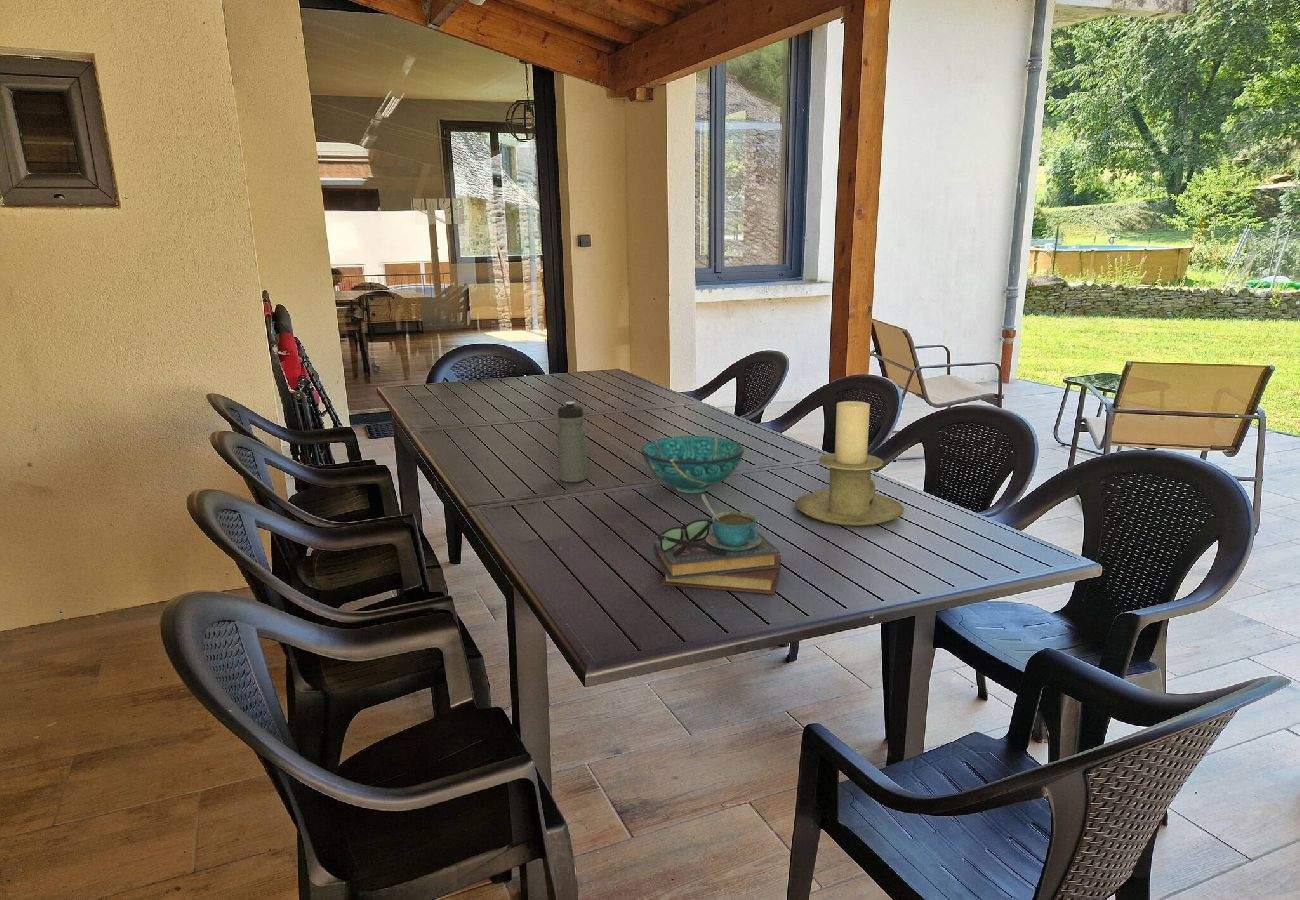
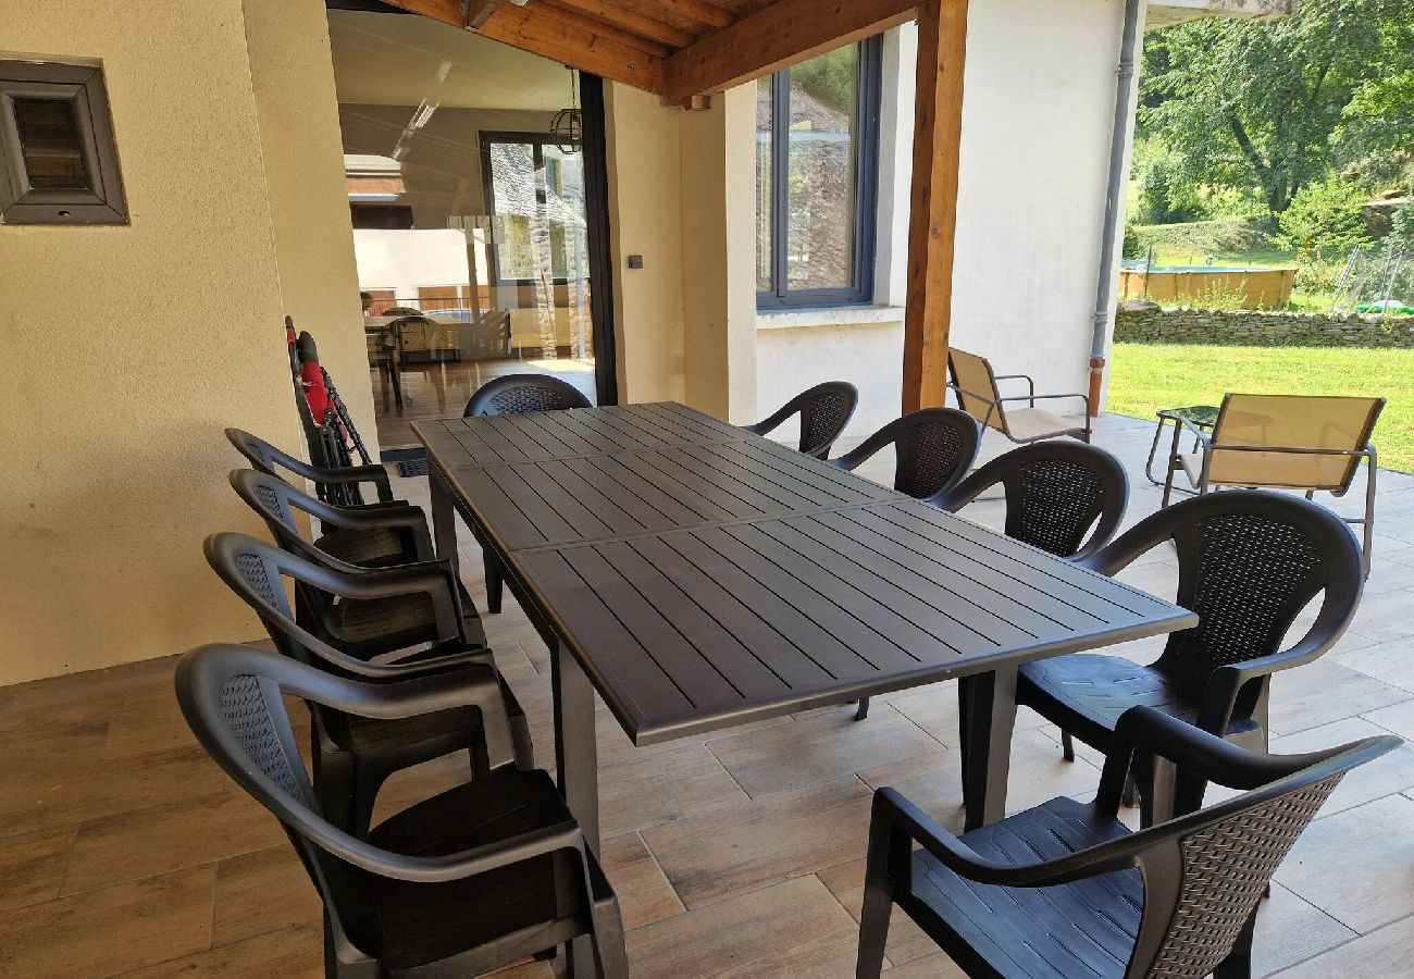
- water bottle (571, 440)
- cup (718, 539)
- candle holder (850, 458)
- decorative bowl (692, 467)
